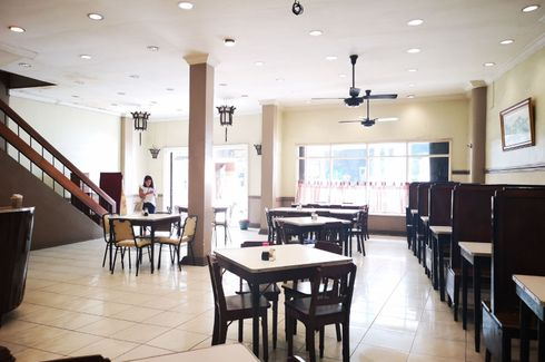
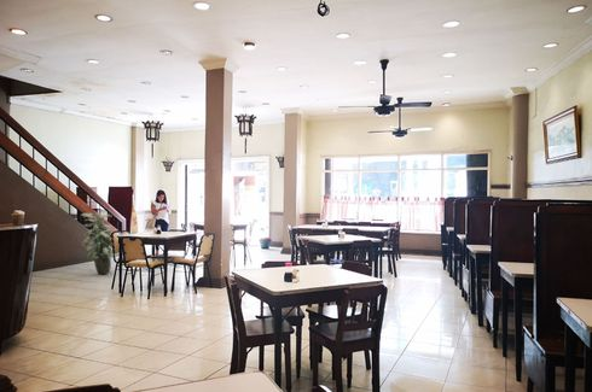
+ indoor plant (99, 241)
